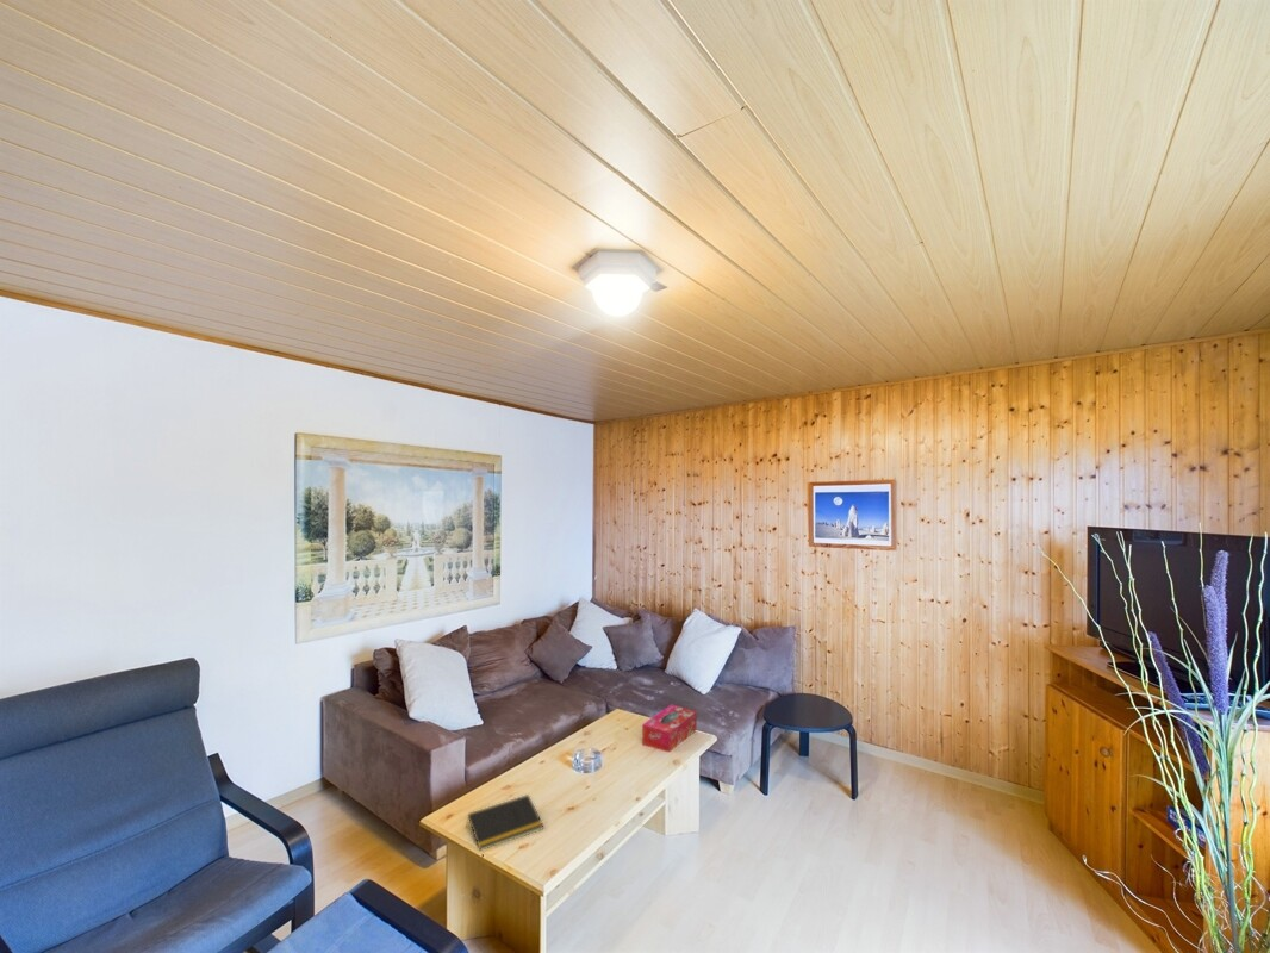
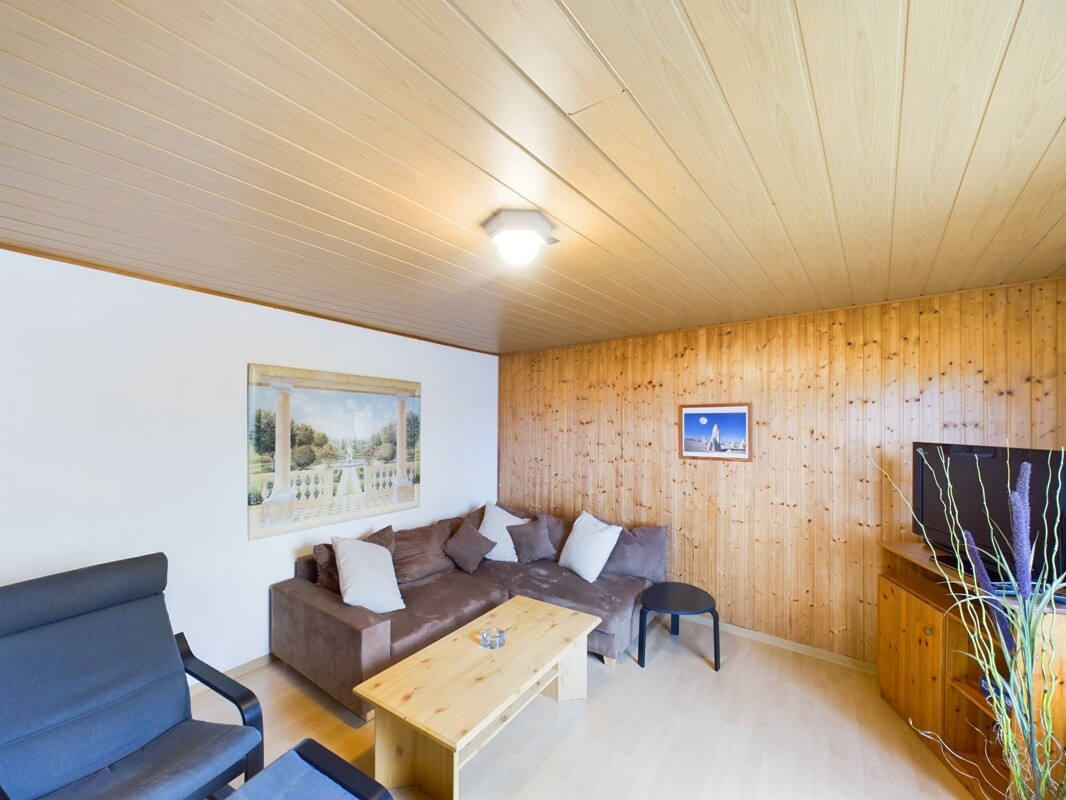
- notepad (505, 821)
- tissue box (670, 727)
